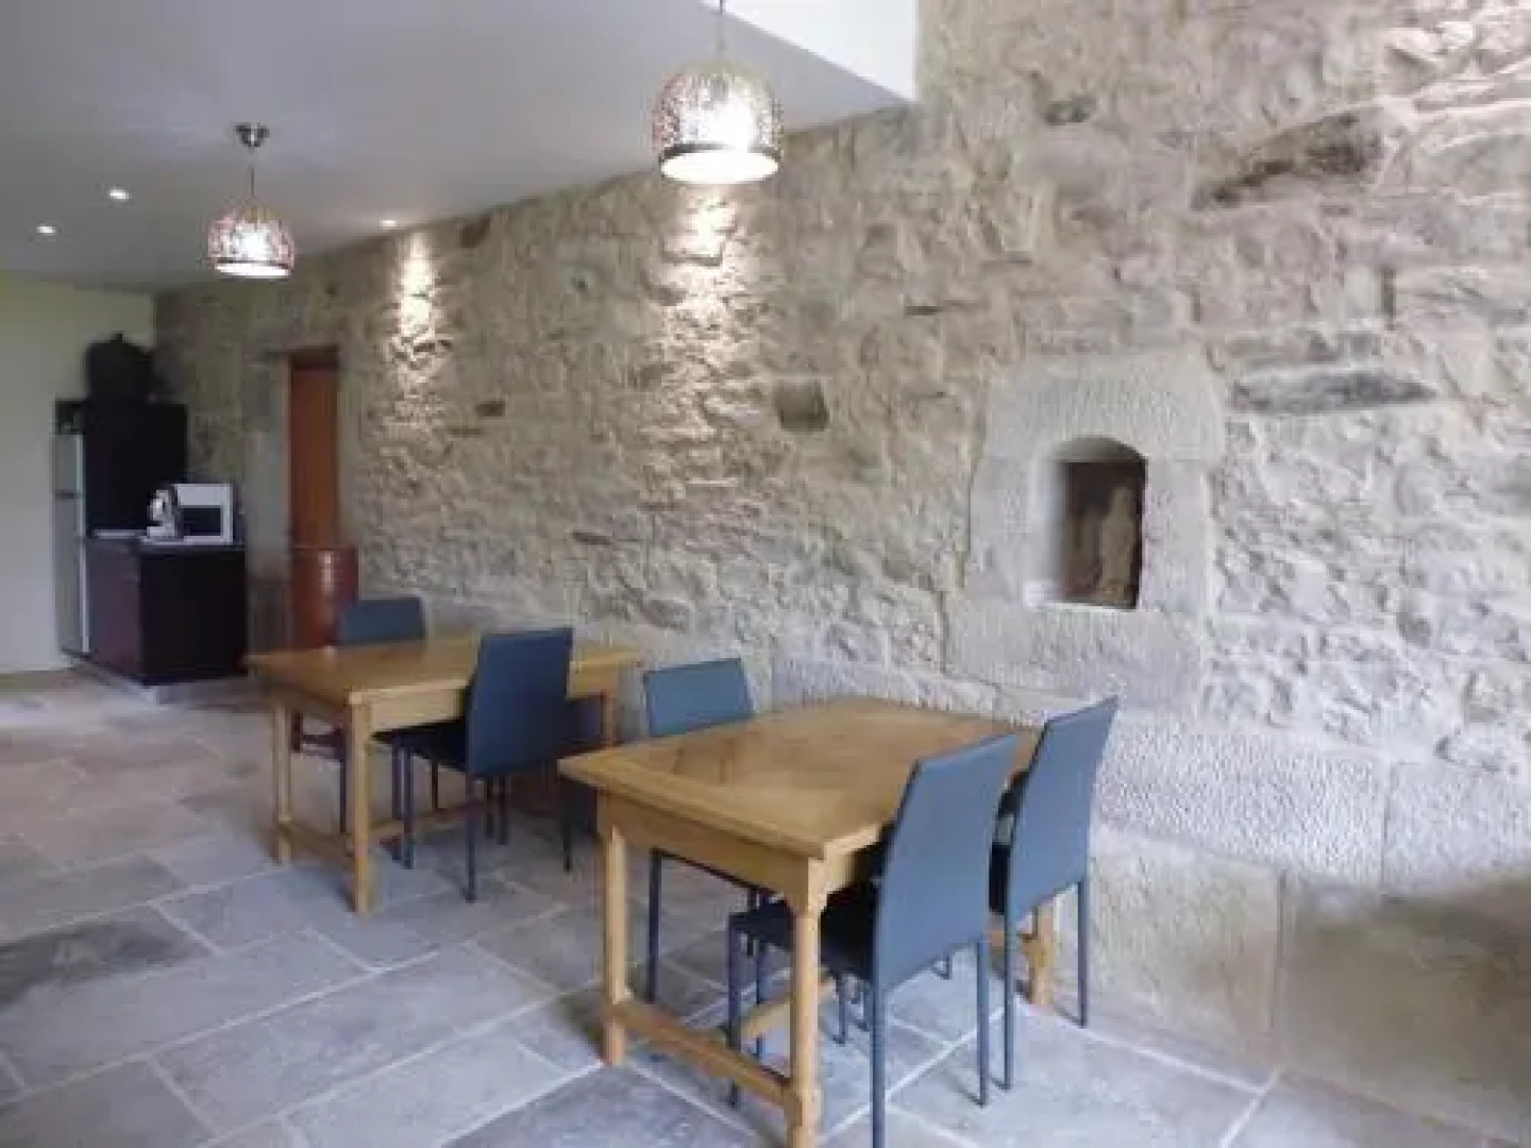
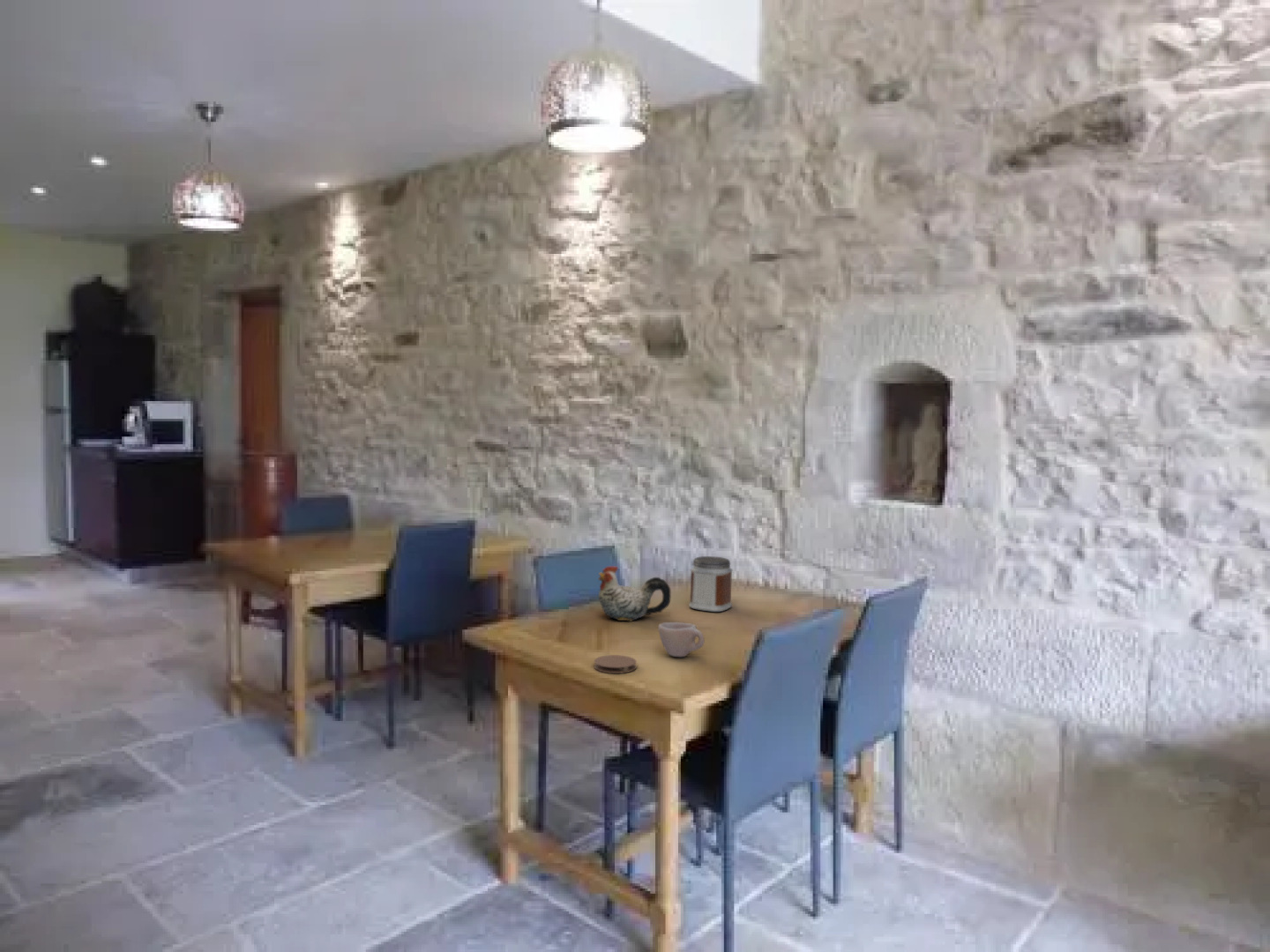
+ jar (711, 583)
+ cup (683, 640)
+ chicken figurine (634, 591)
+ coaster (615, 664)
